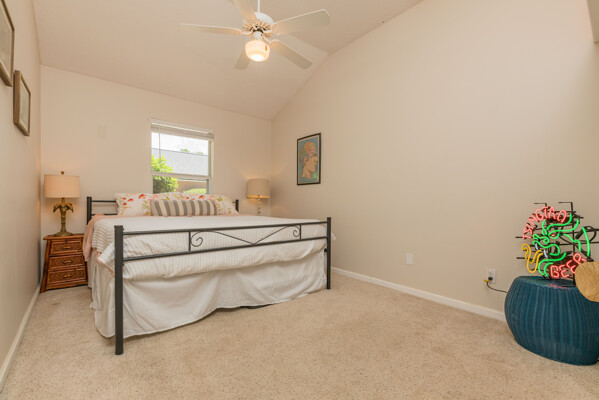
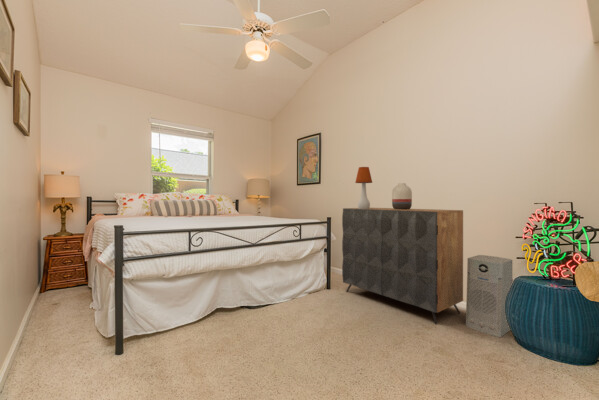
+ air purifier (489, 292)
+ dresser (396, 255)
+ vase (401, 196)
+ table lamp (363, 187)
